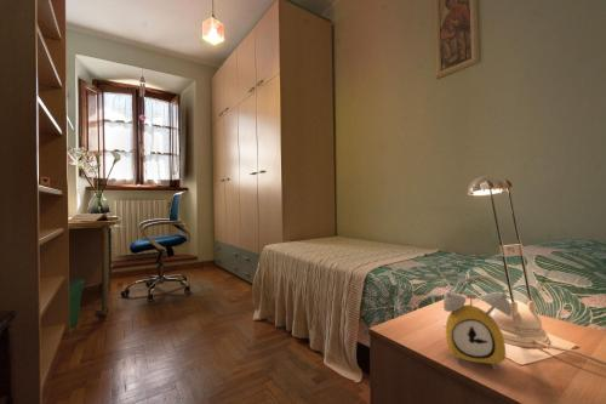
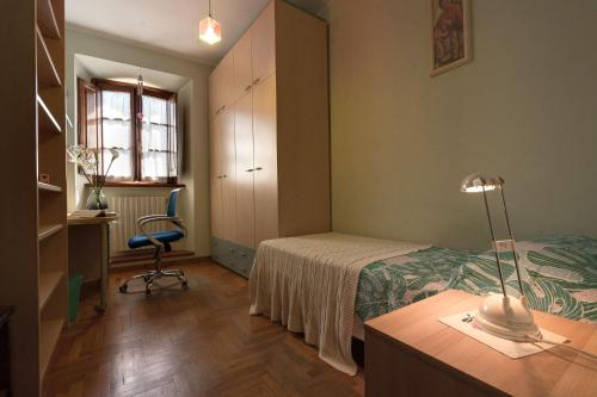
- alarm clock (474, 314)
